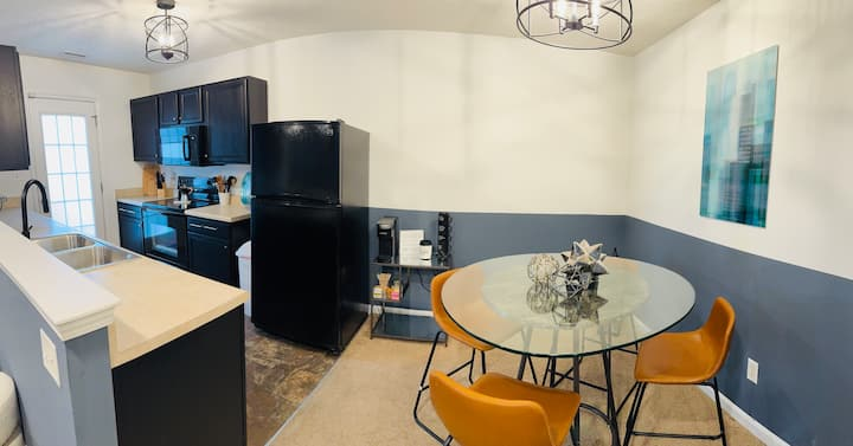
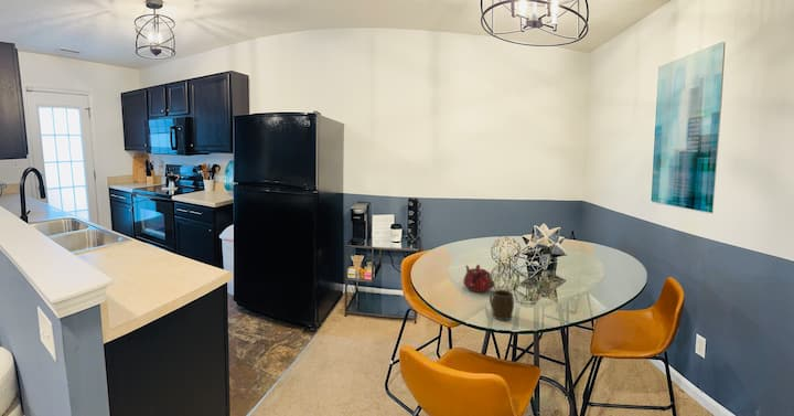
+ teapot (476, 276)
+ mug (498, 302)
